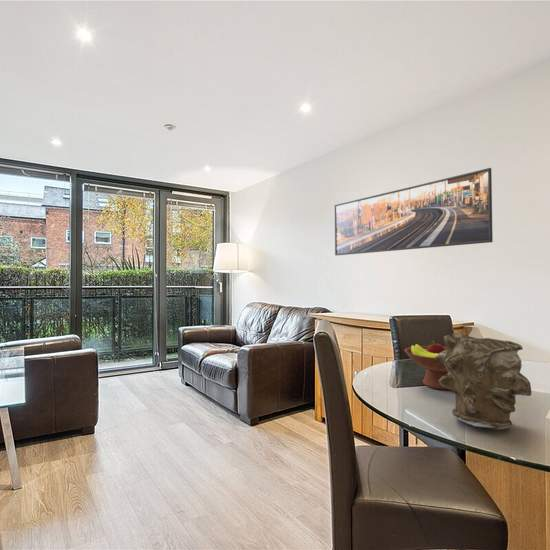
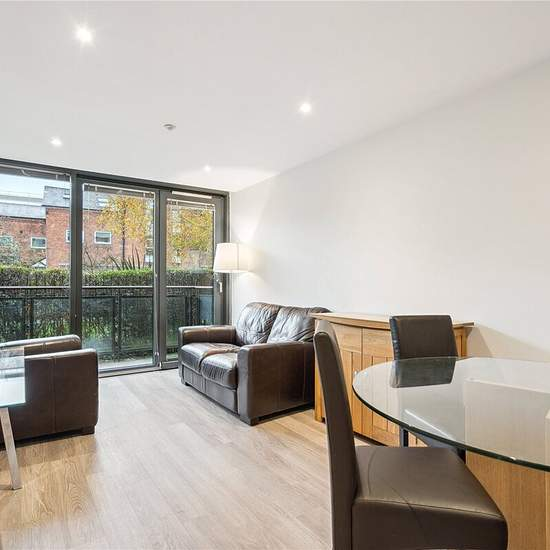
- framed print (398, 220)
- fruit bowl (440, 362)
- vase (478, 378)
